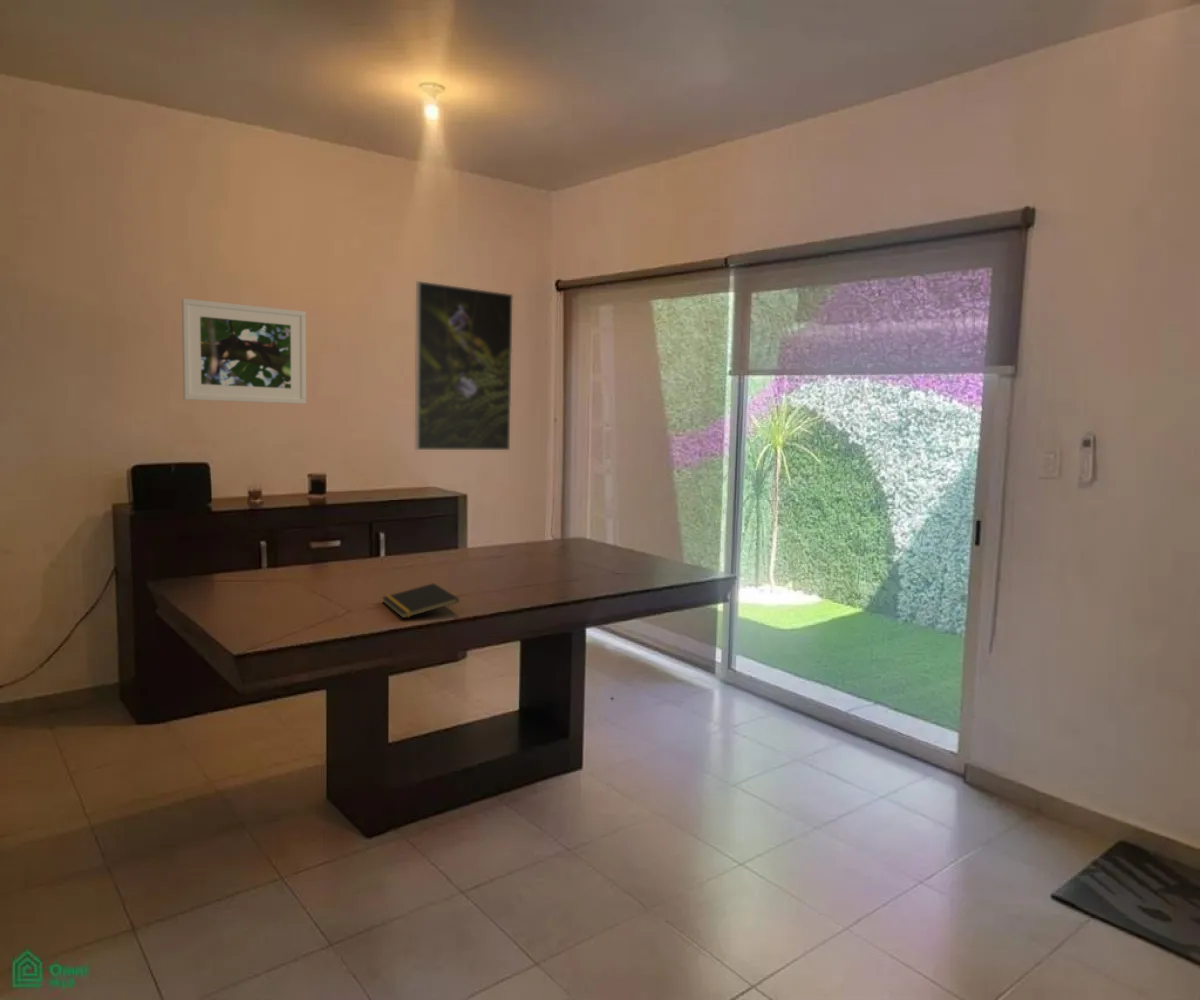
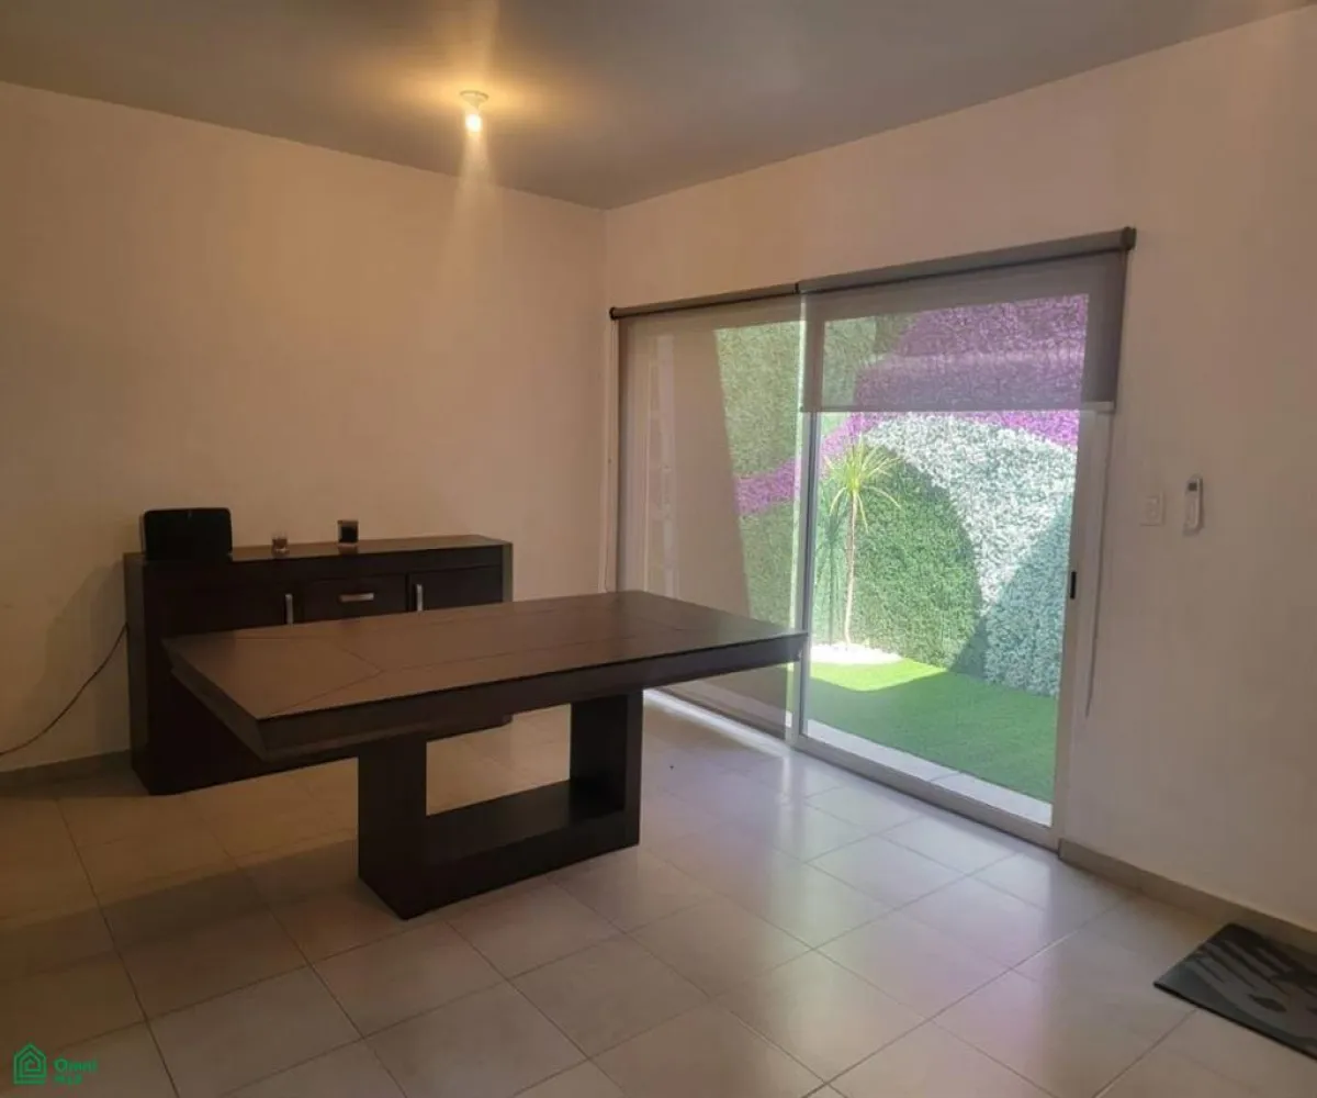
- notepad (419, 599)
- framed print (465, 369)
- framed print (246, 353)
